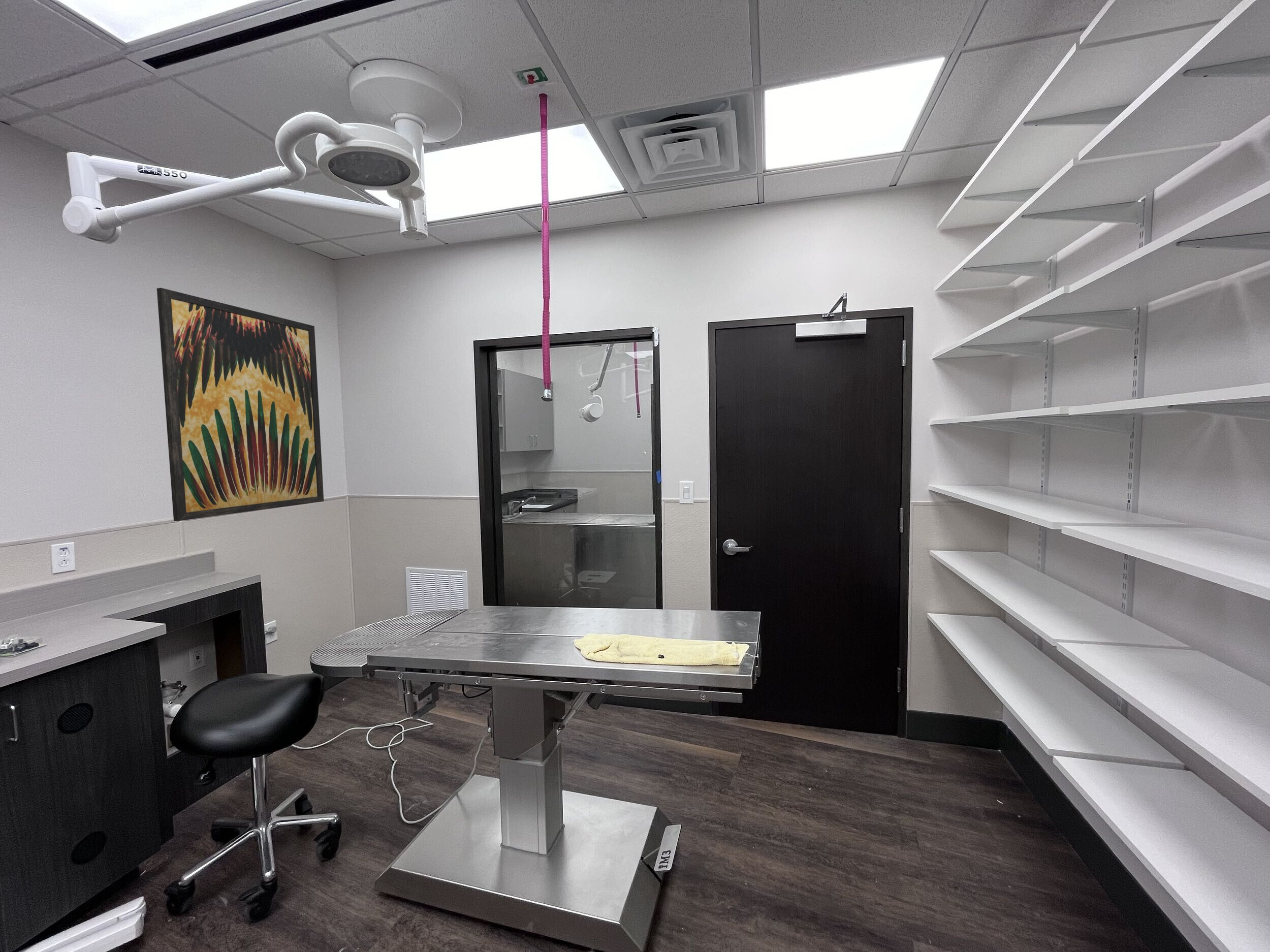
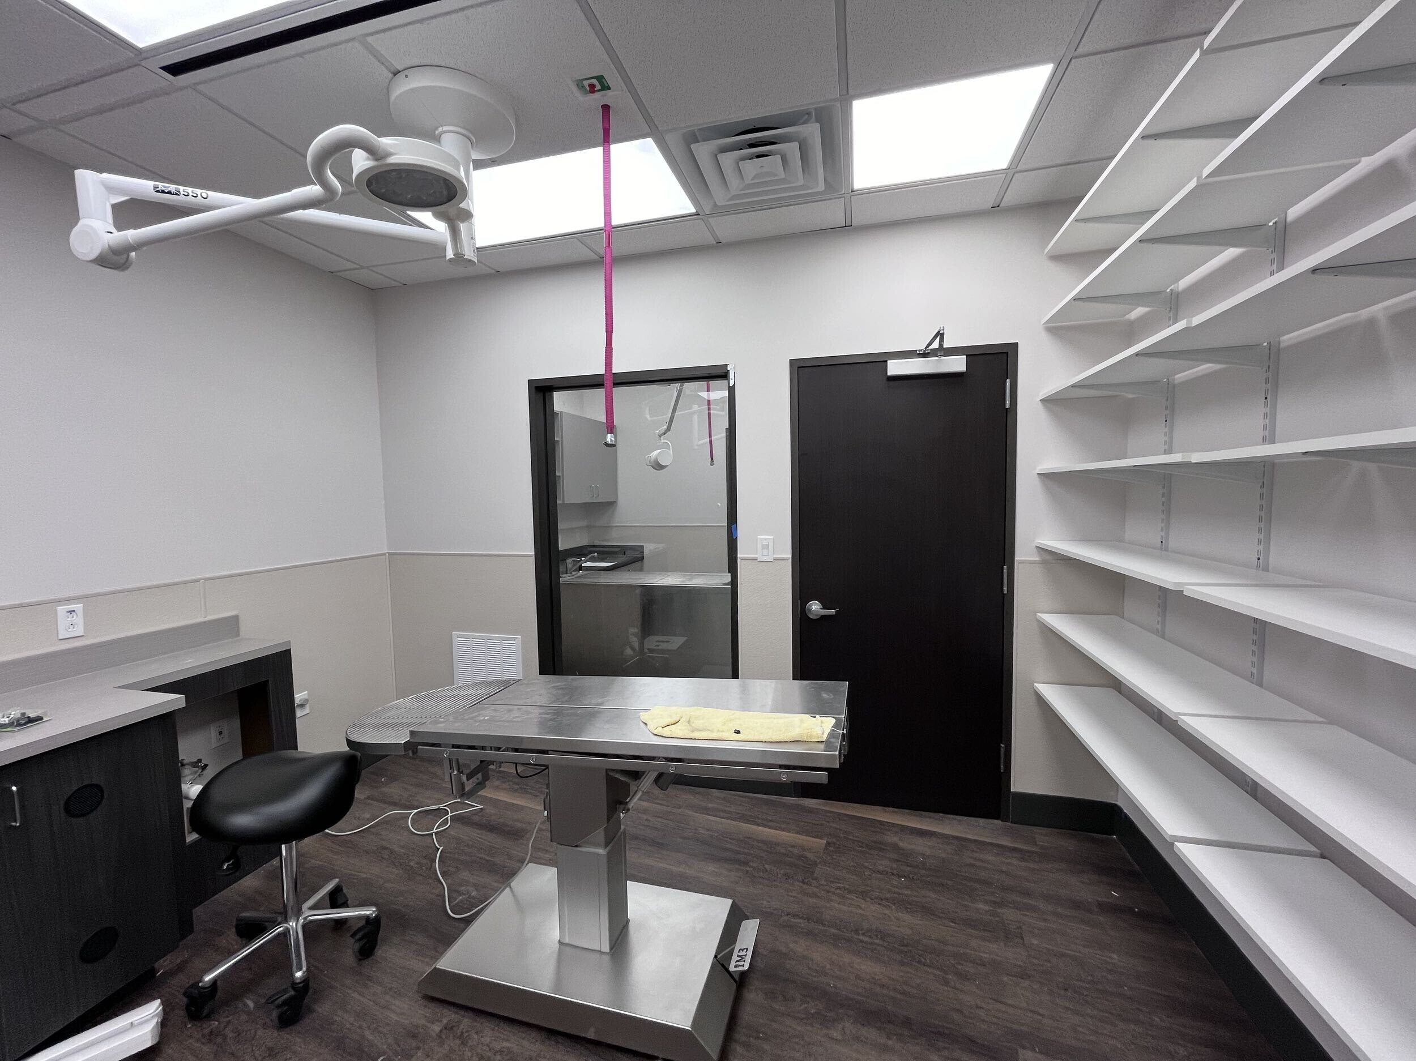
- wall art (253, 411)
